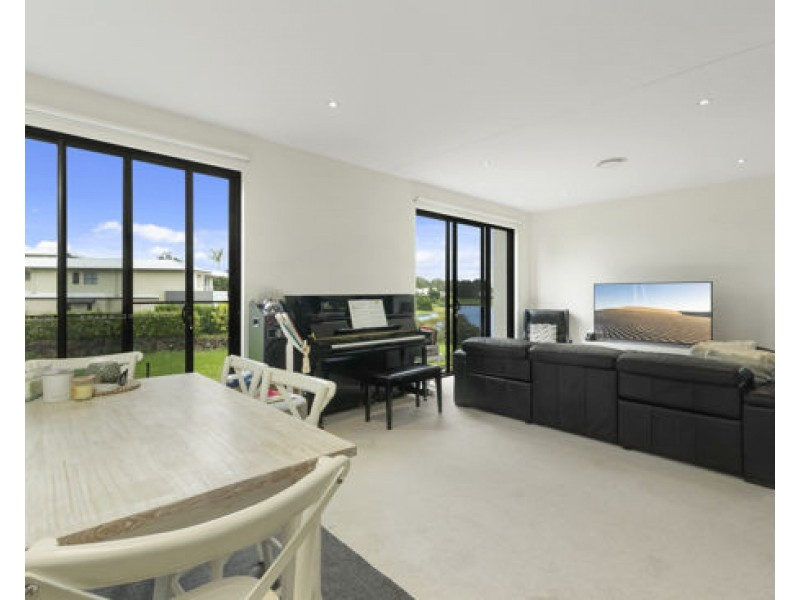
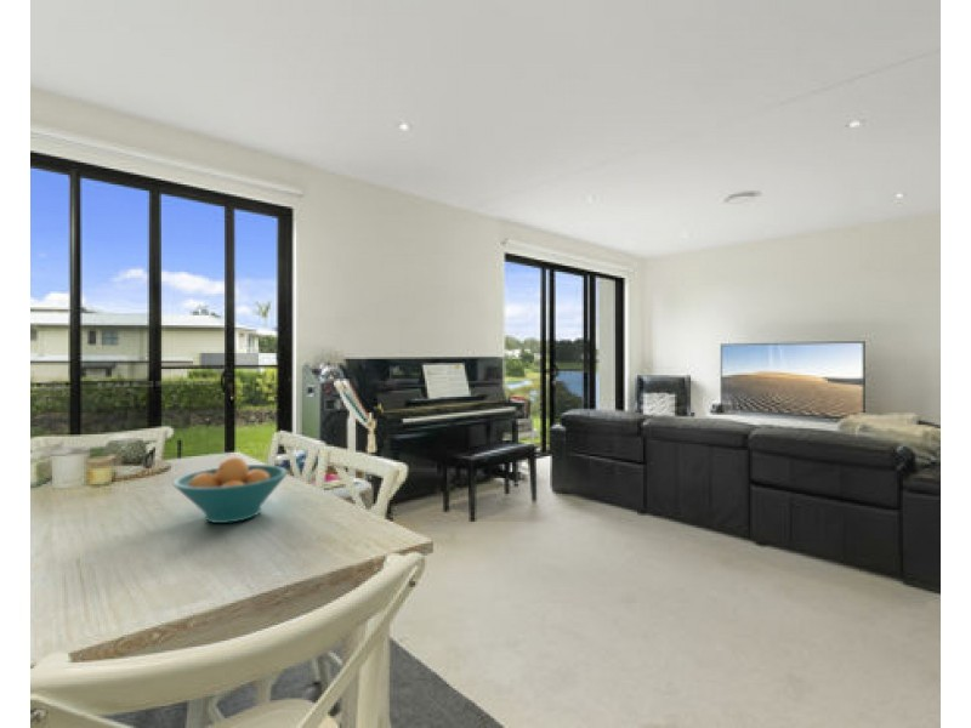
+ fruit bowl (233, 485)
